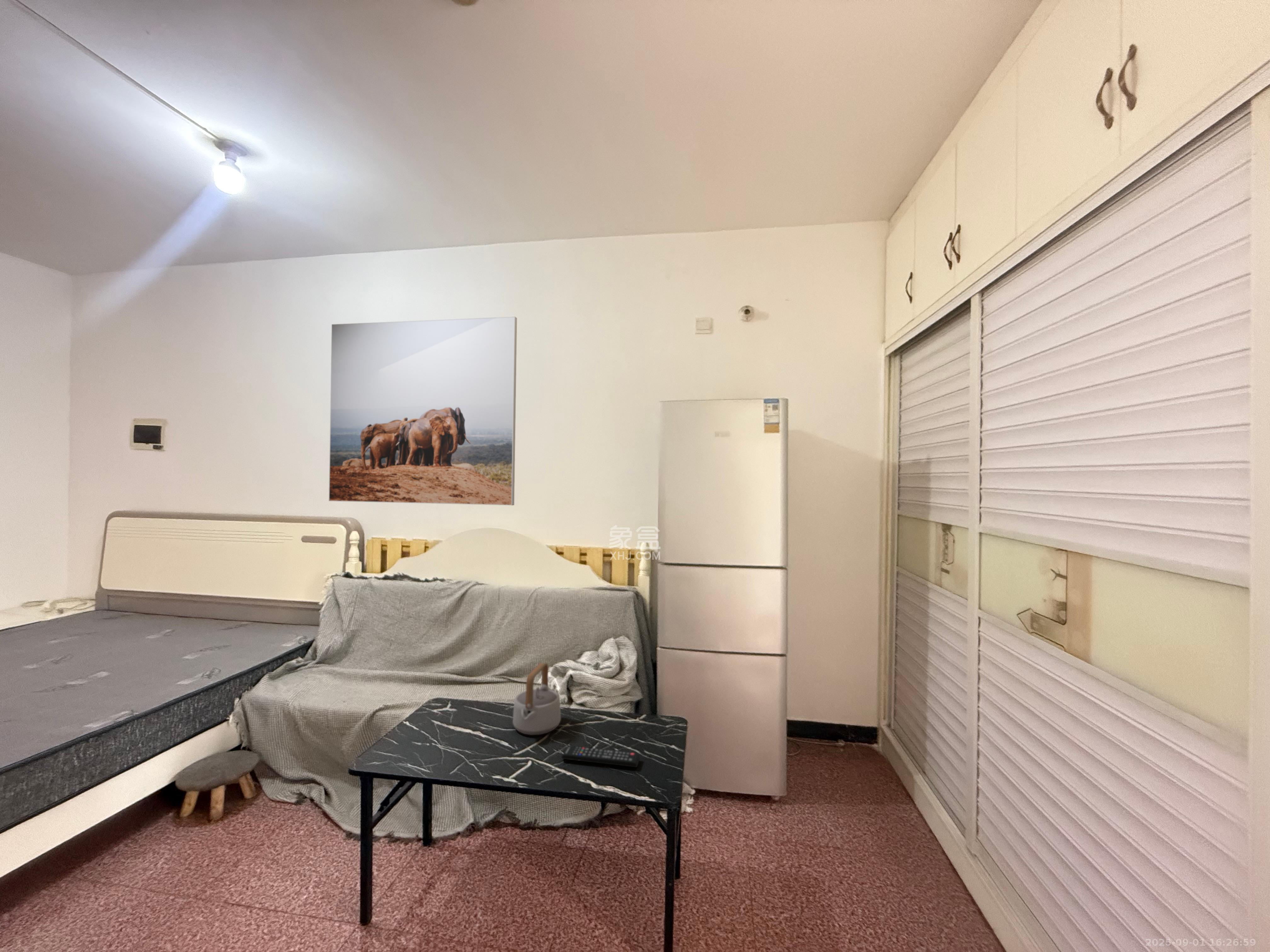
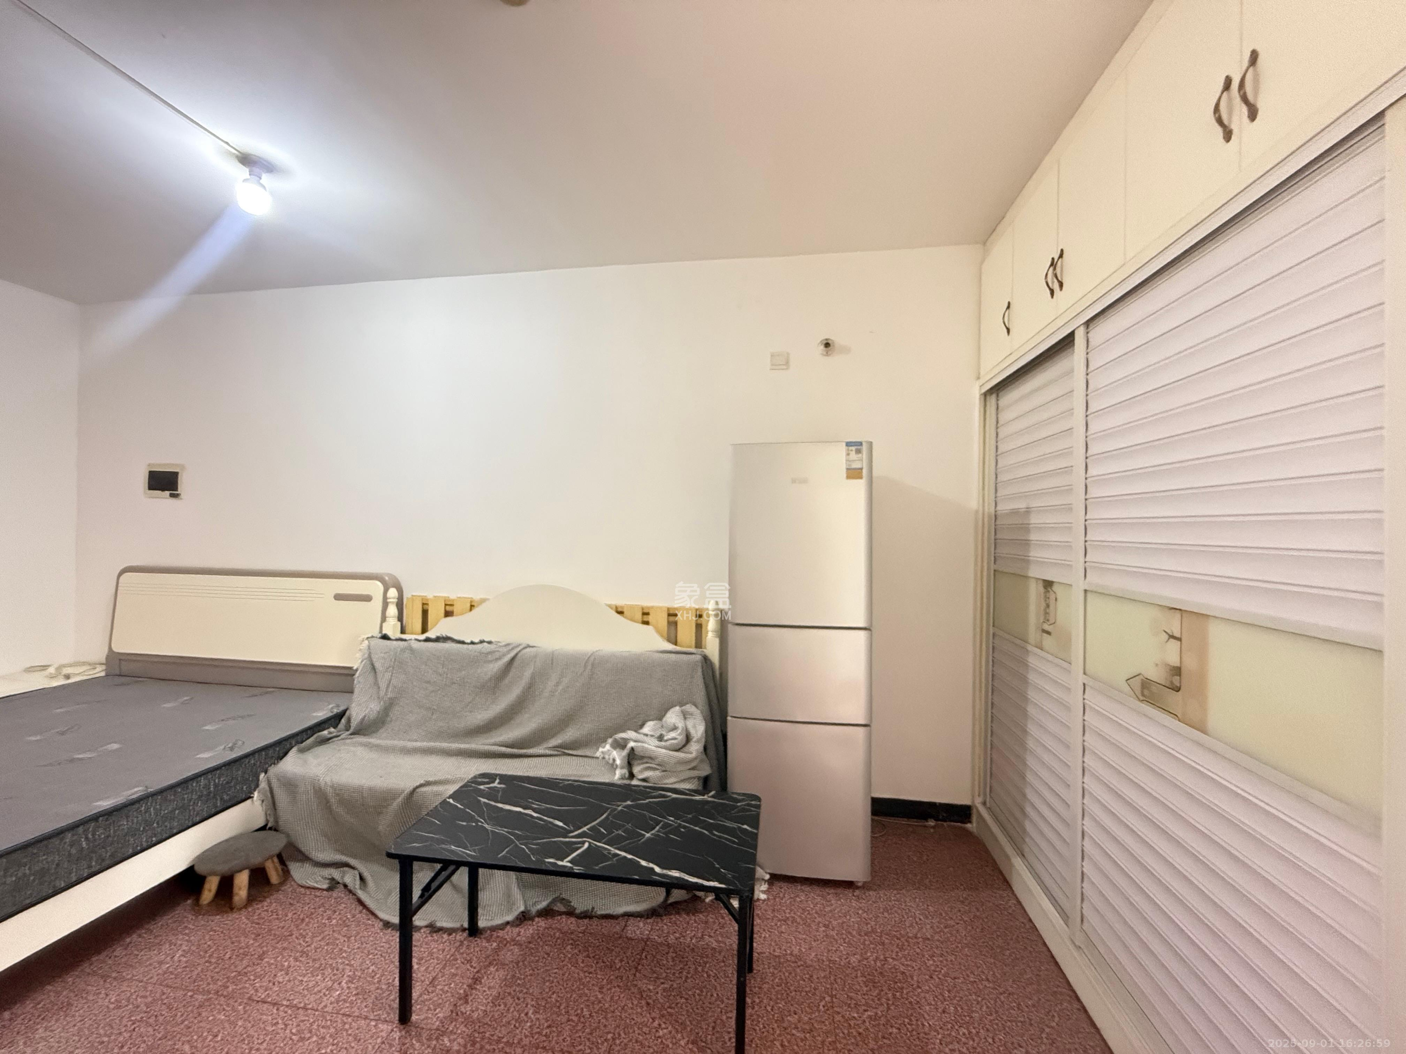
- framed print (420, 412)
- teapot (535, 699)
- remote control (600, 757)
